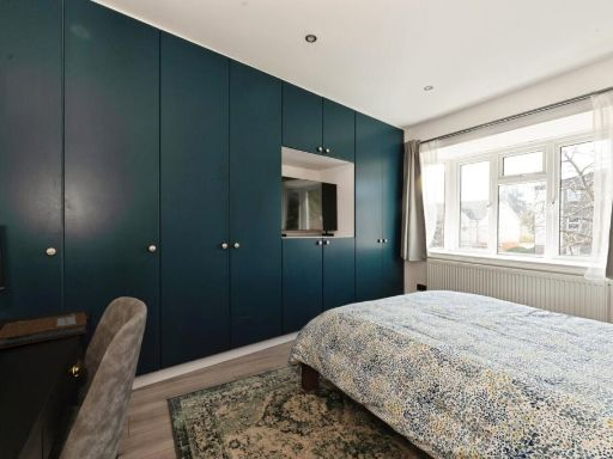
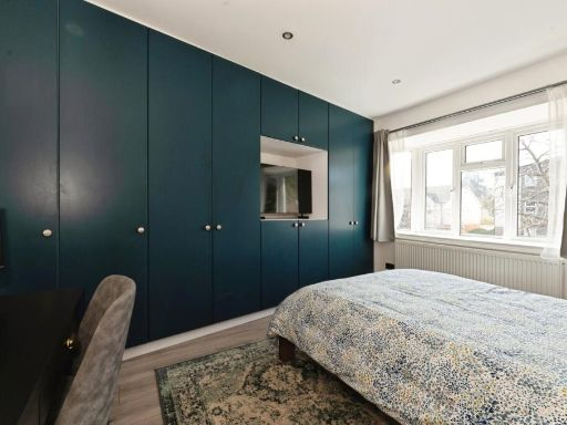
- notebook (48, 328)
